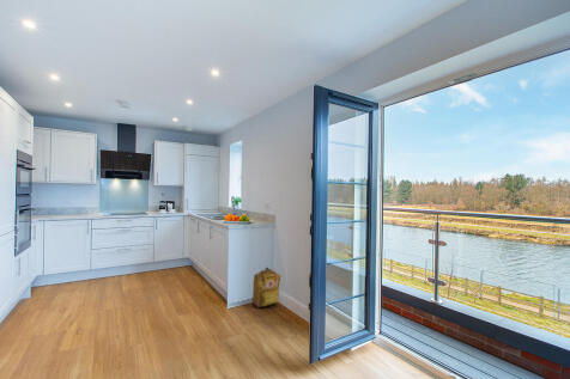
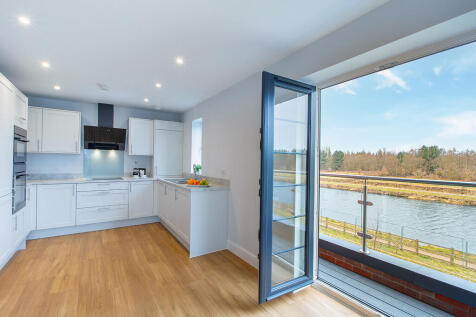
- backpack (266, 285)
